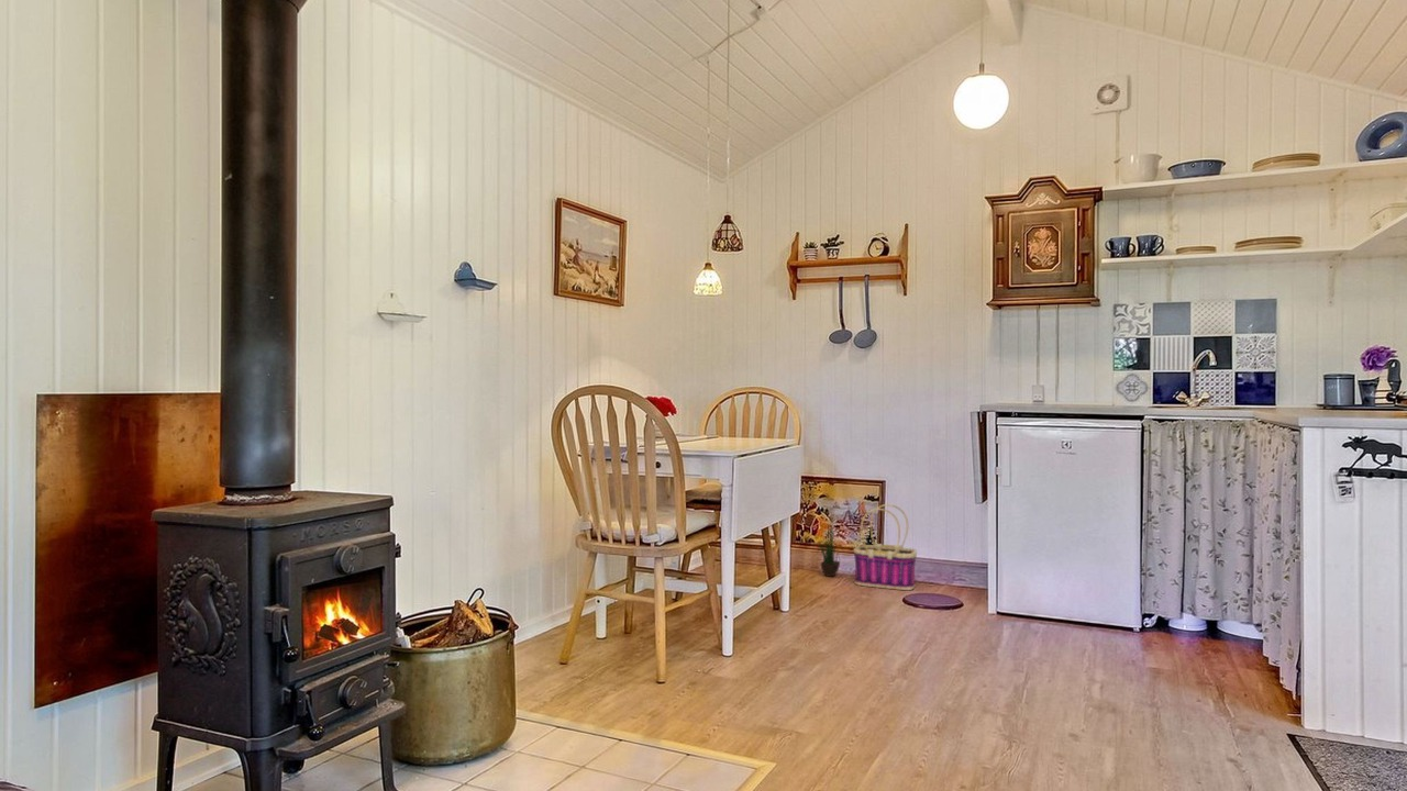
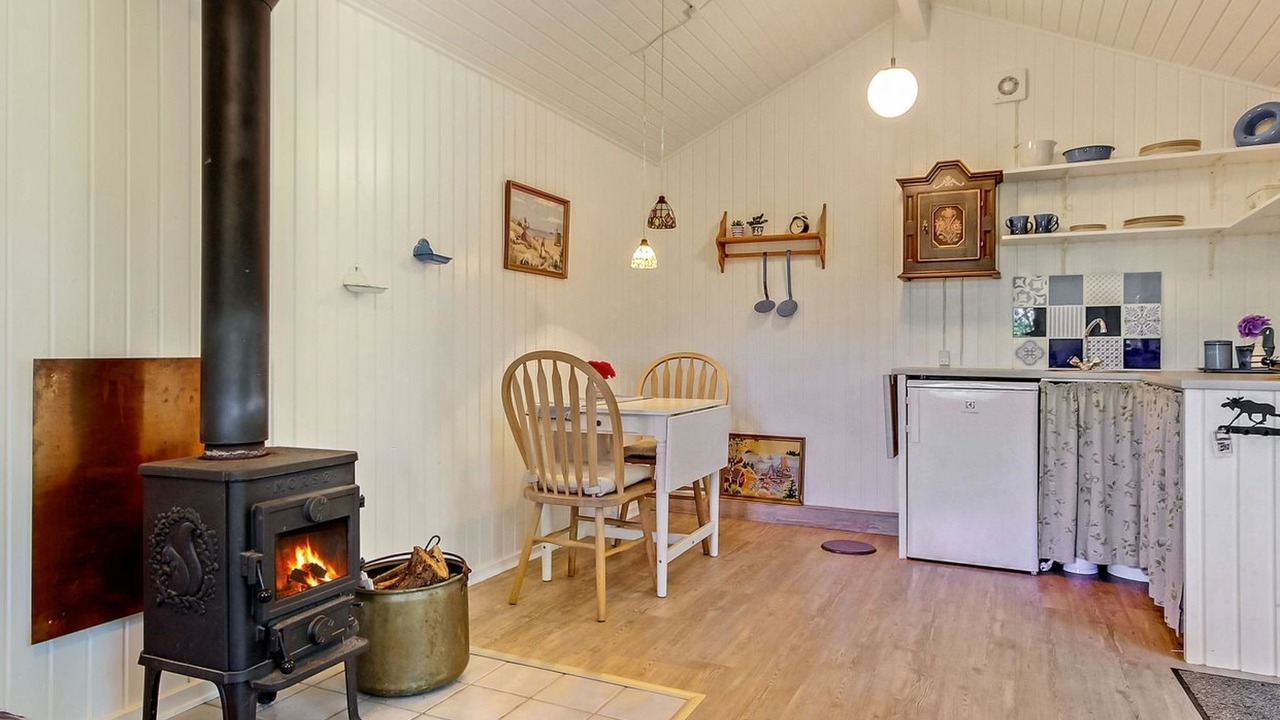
- basket (885, 545)
- potted plant (828, 543)
